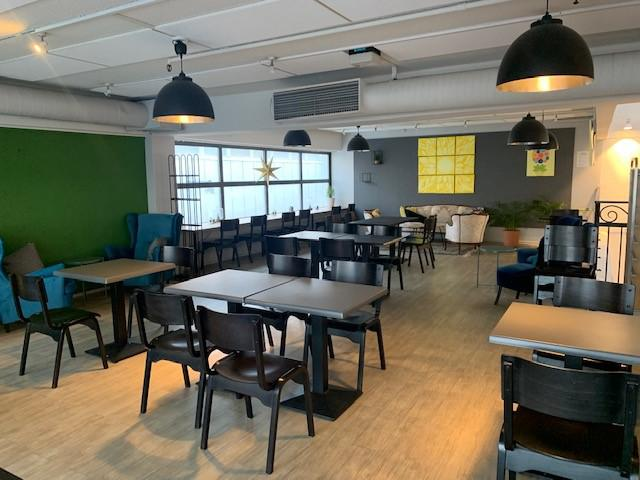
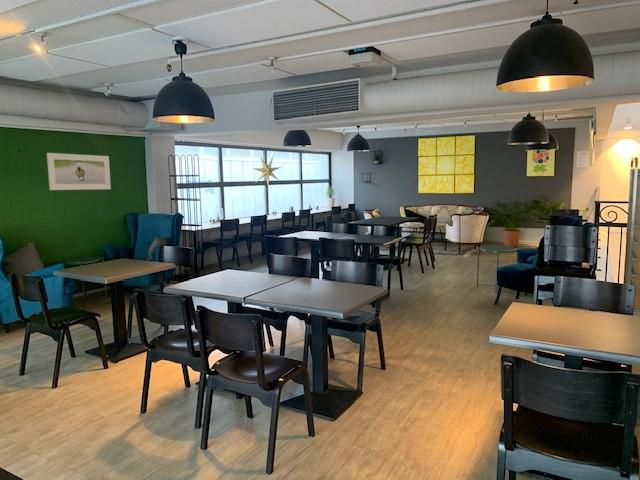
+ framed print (80, 172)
